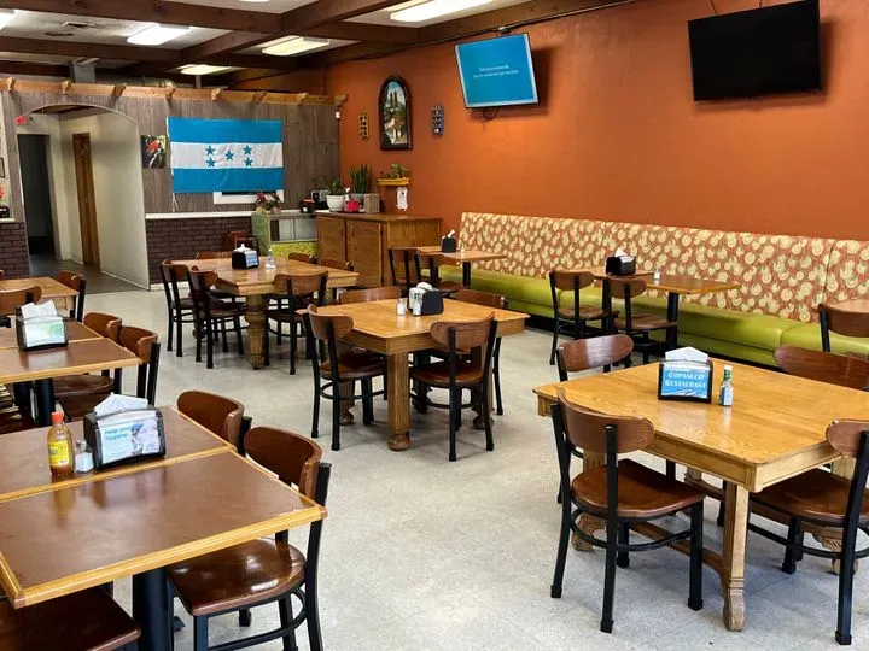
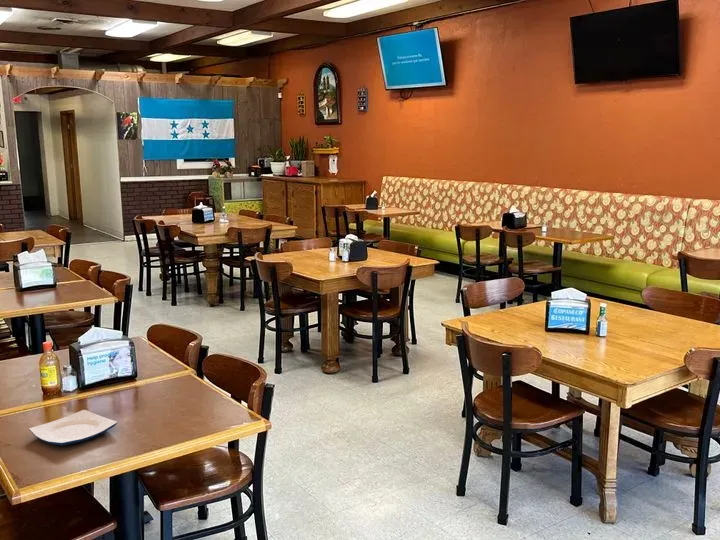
+ plate (73, 429)
